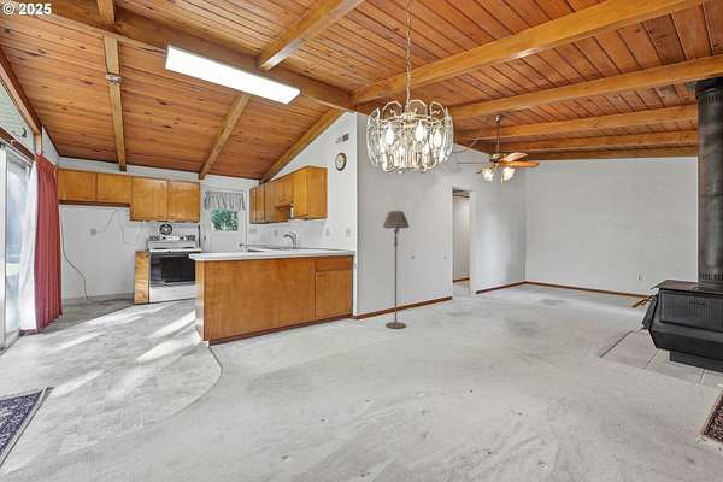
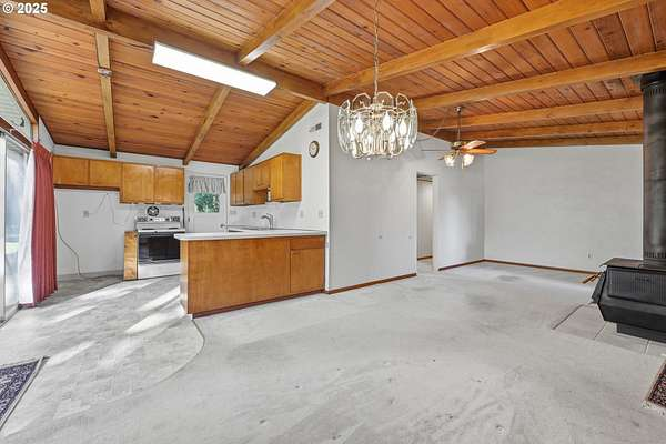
- floor lamp (395, 269)
